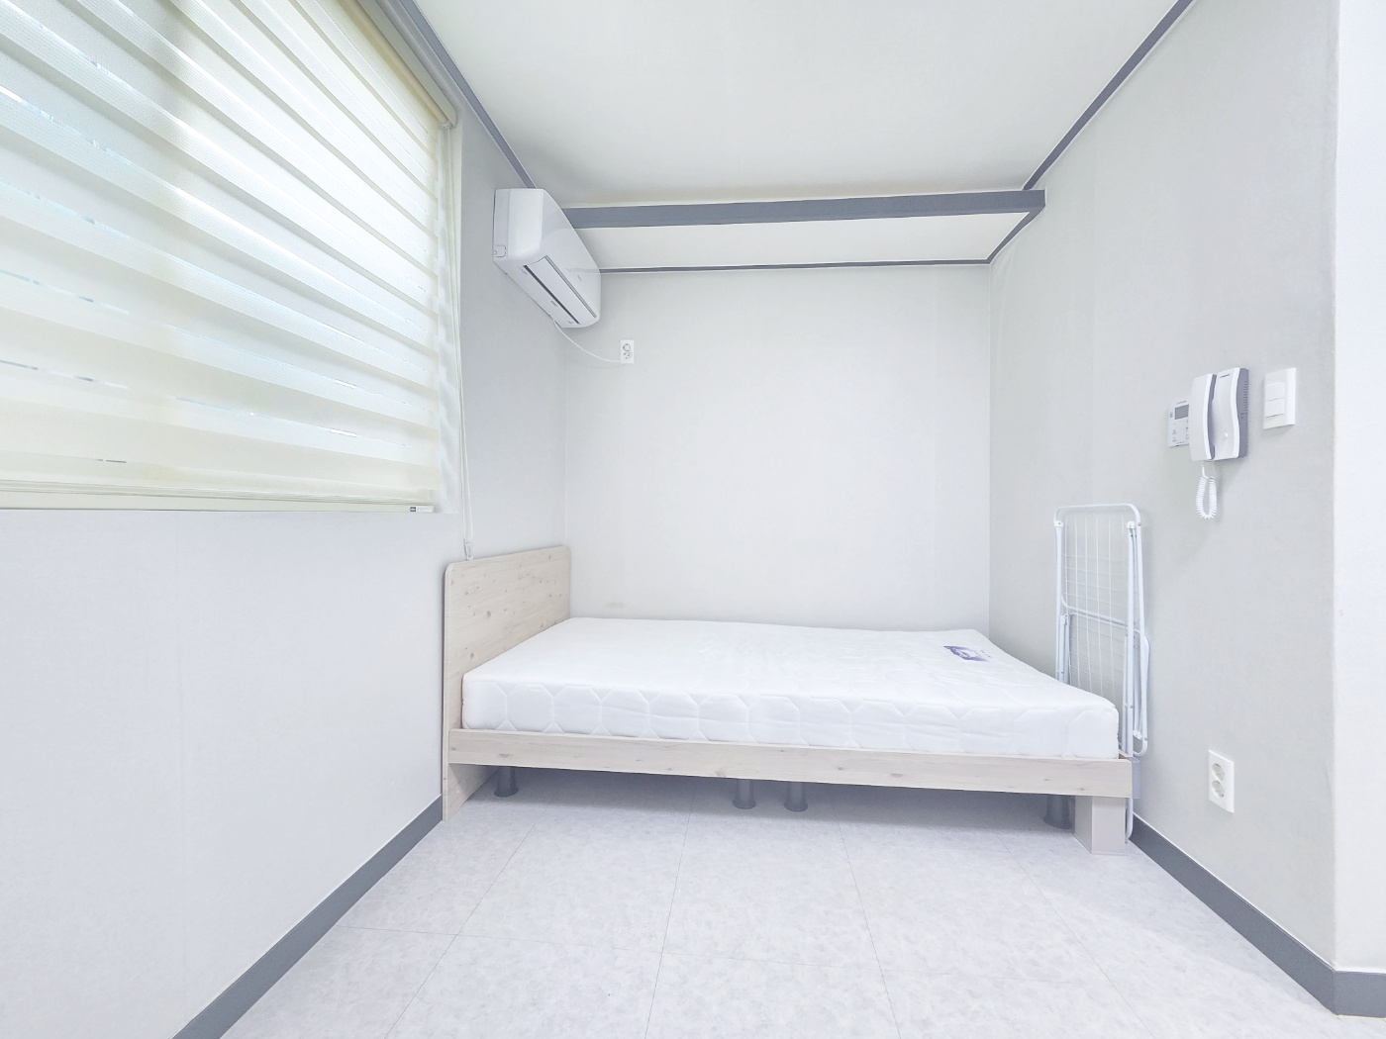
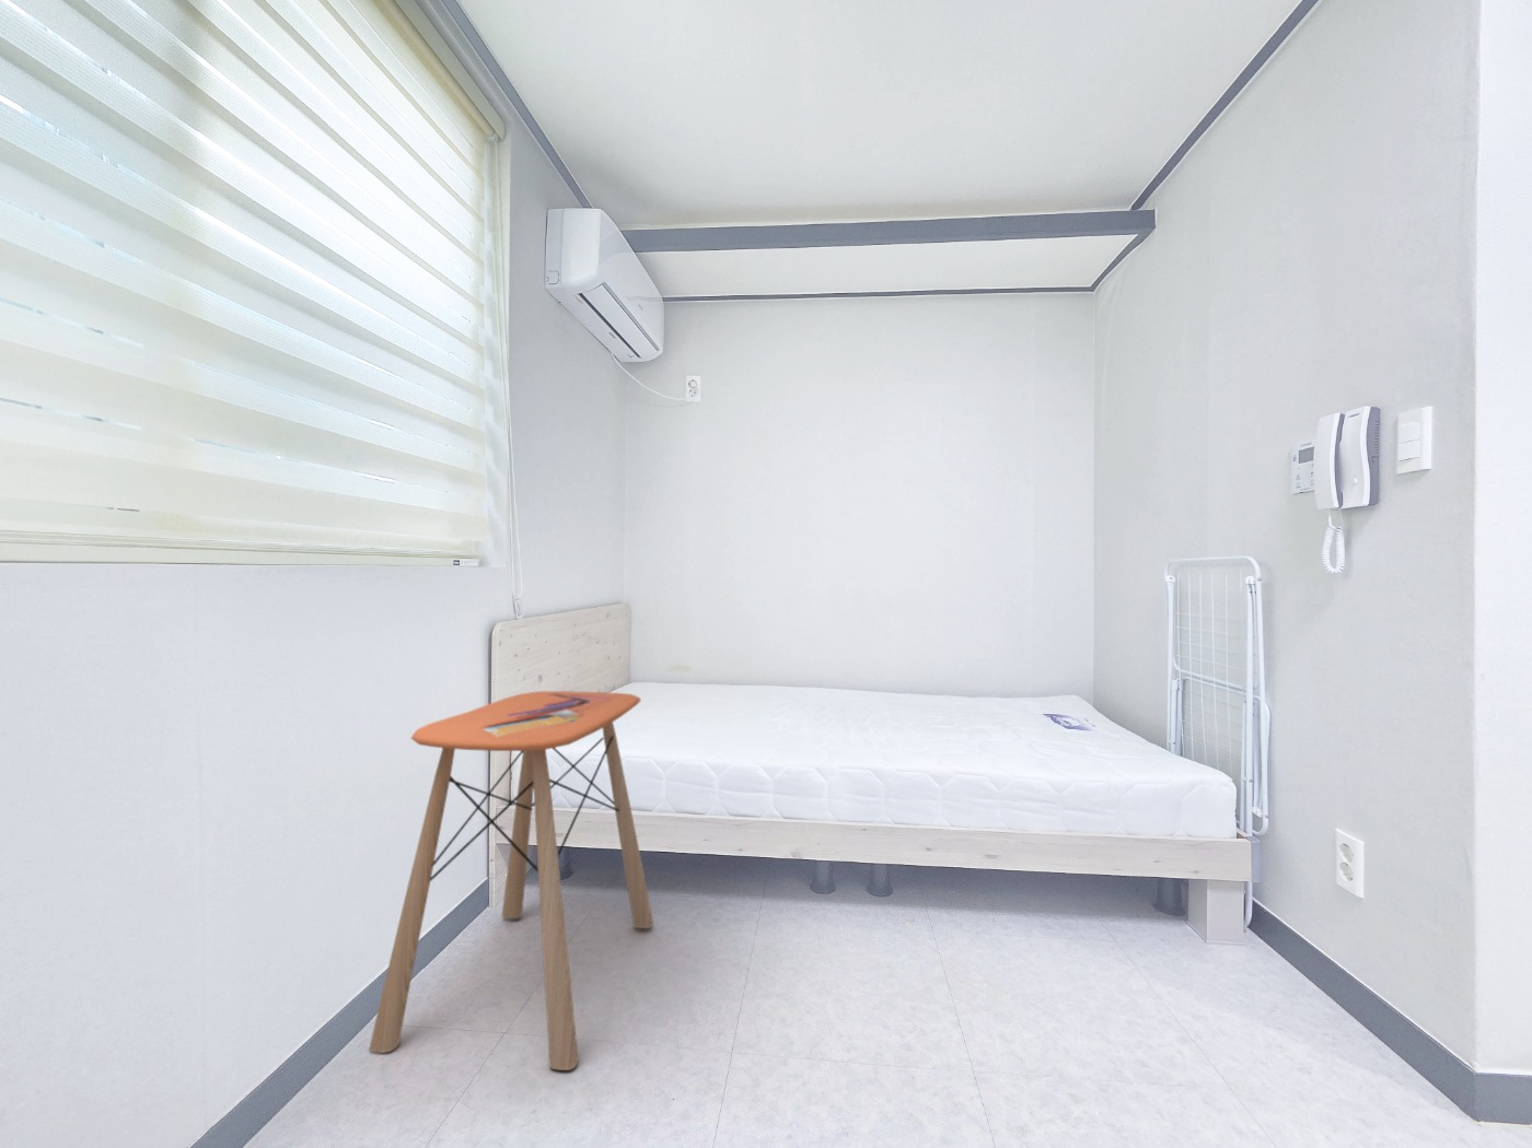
+ side table (536, 843)
